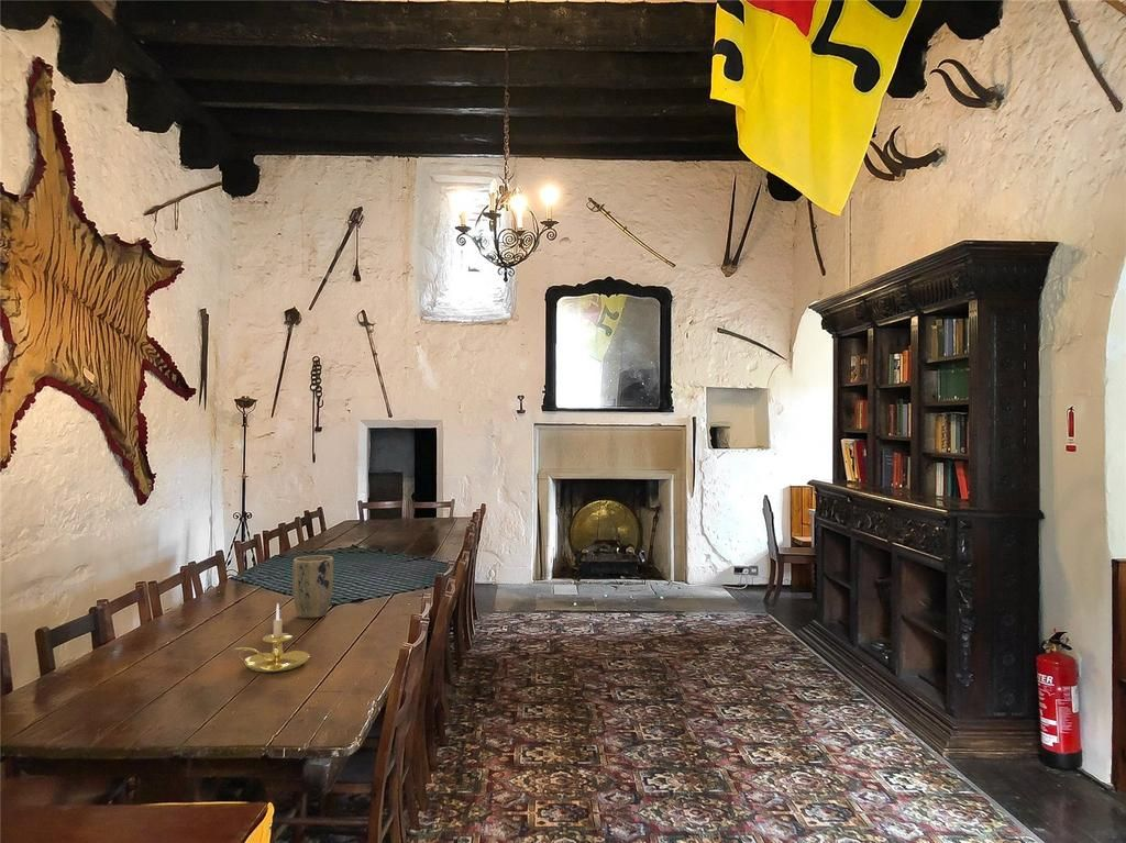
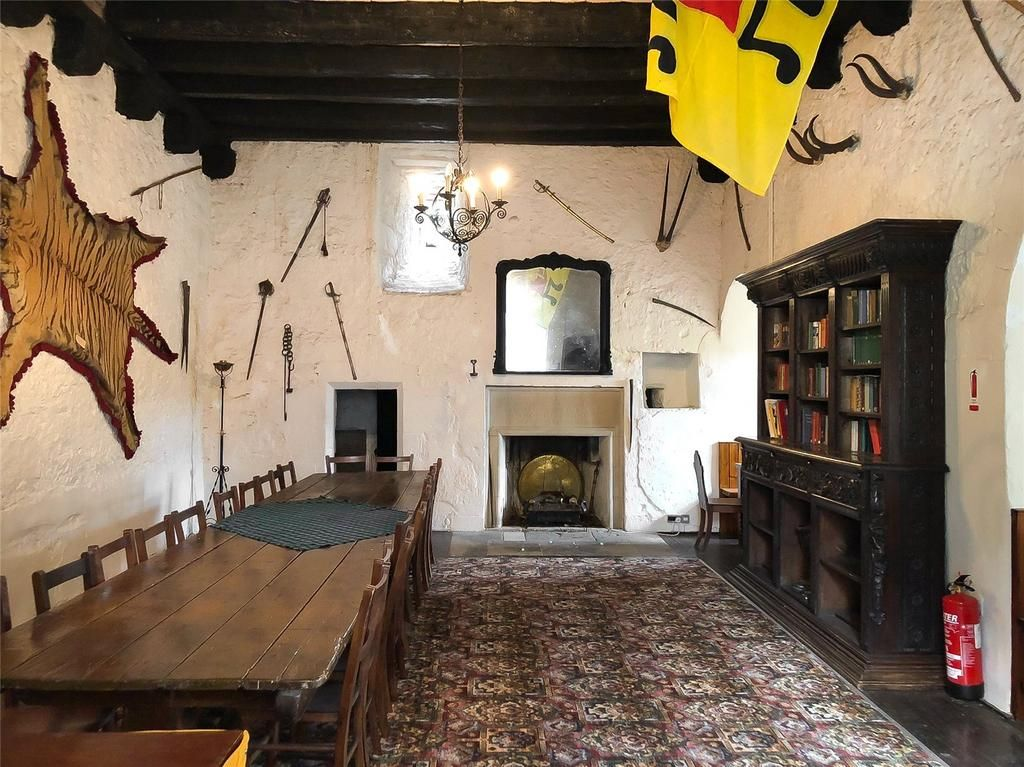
- candle holder (272, 634)
- plant pot (312, 586)
